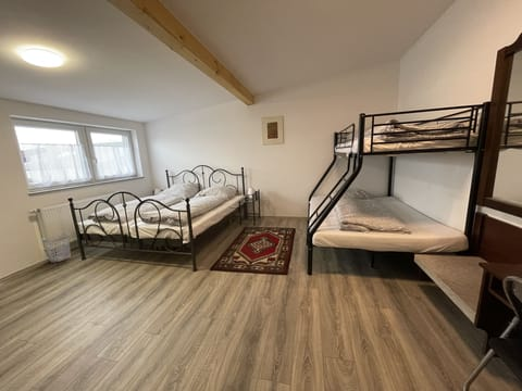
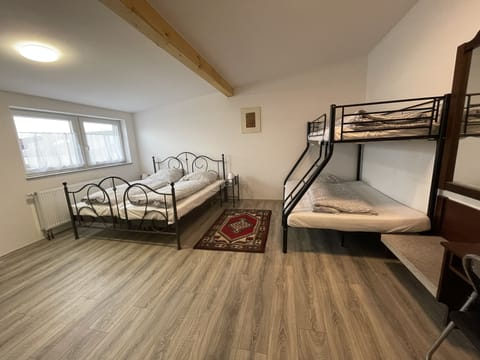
- wastebasket (58, 248)
